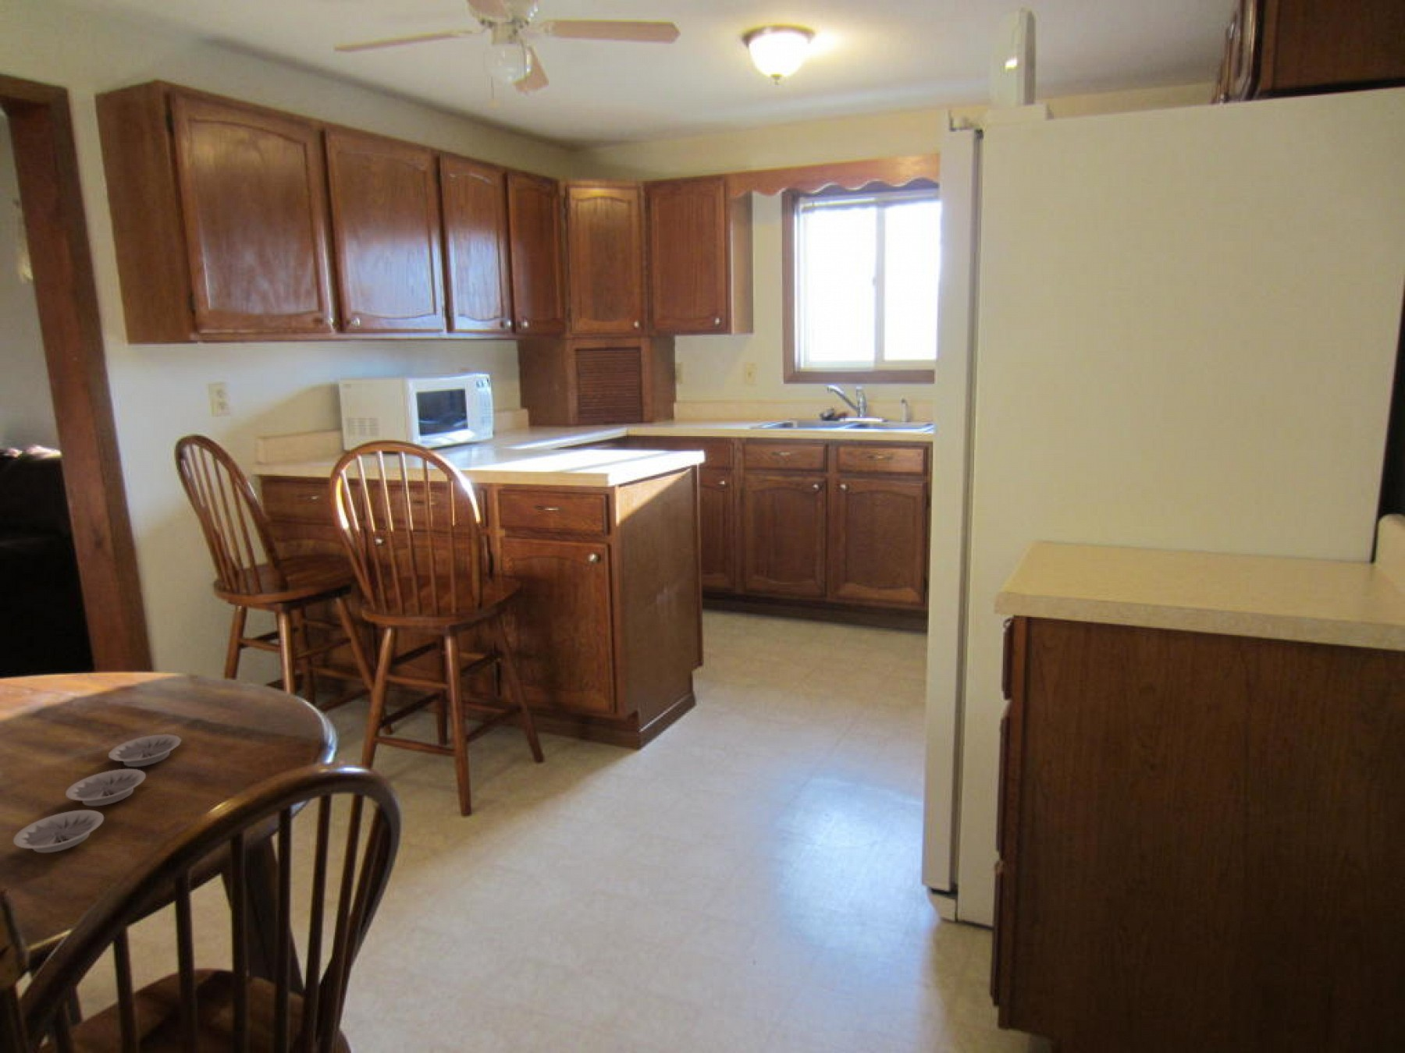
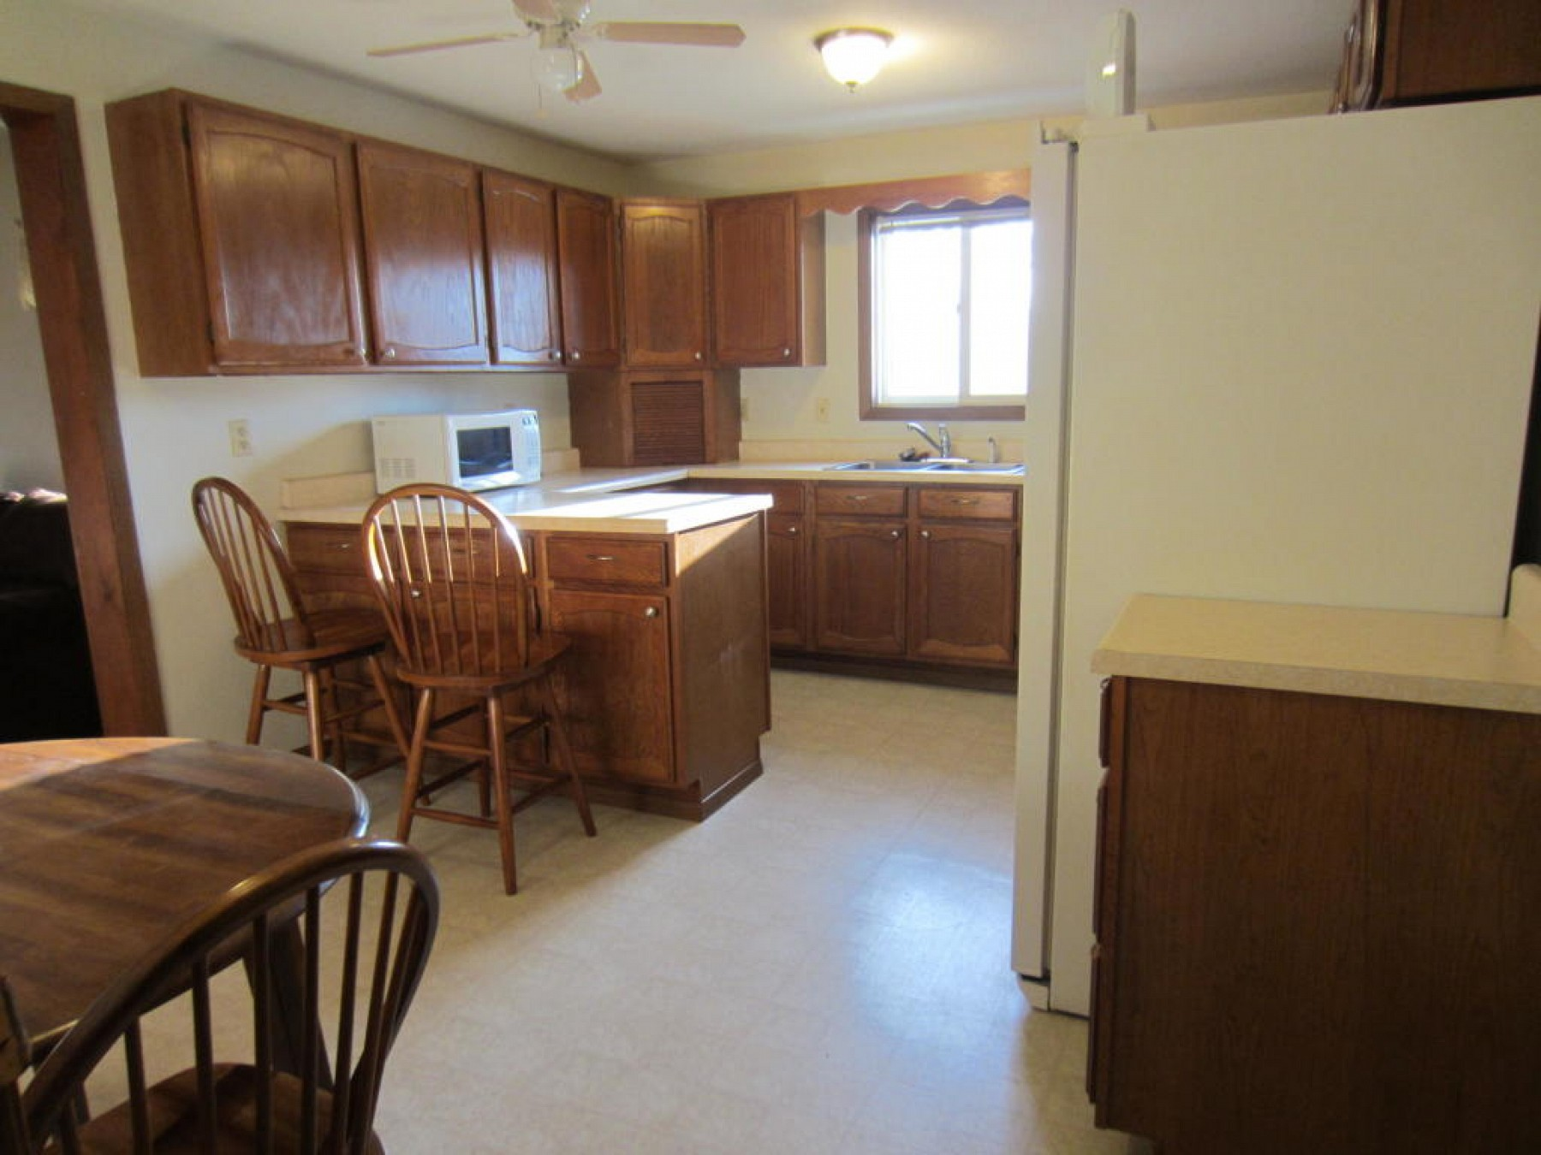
- plate (107, 790)
